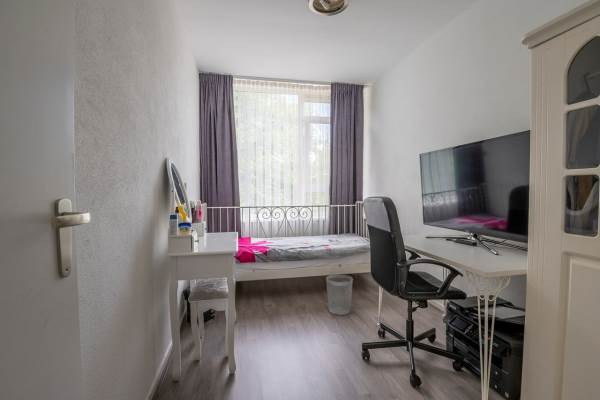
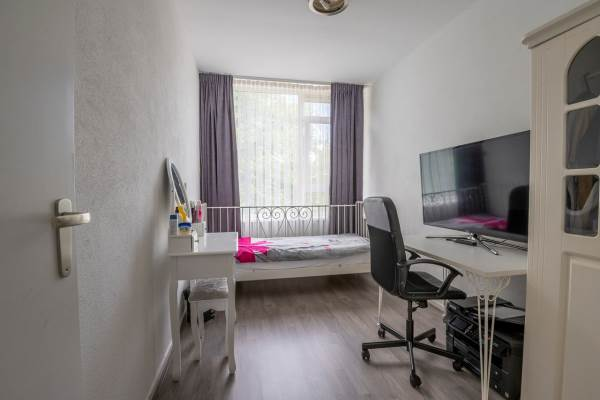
- wastebasket (339, 294)
